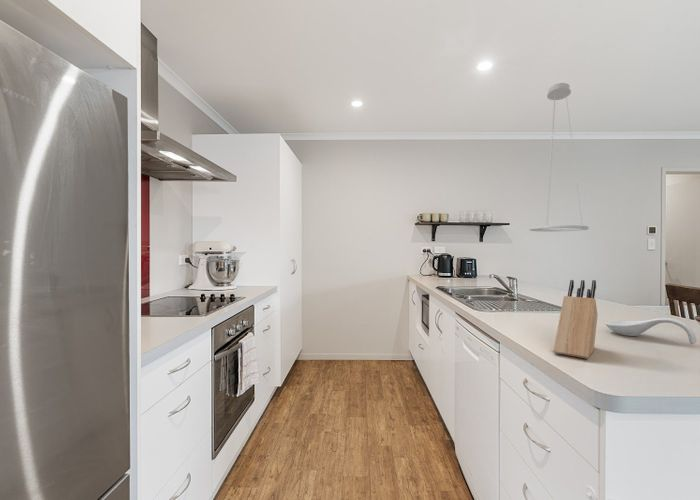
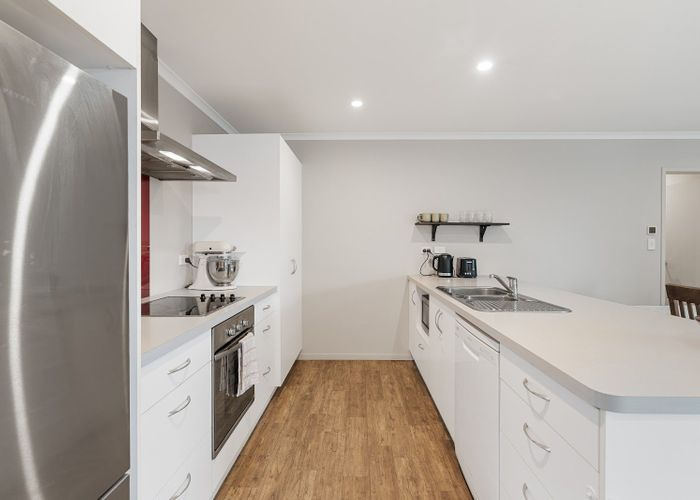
- pendant light (551, 159)
- spoon rest (647, 326)
- knife block (577, 314)
